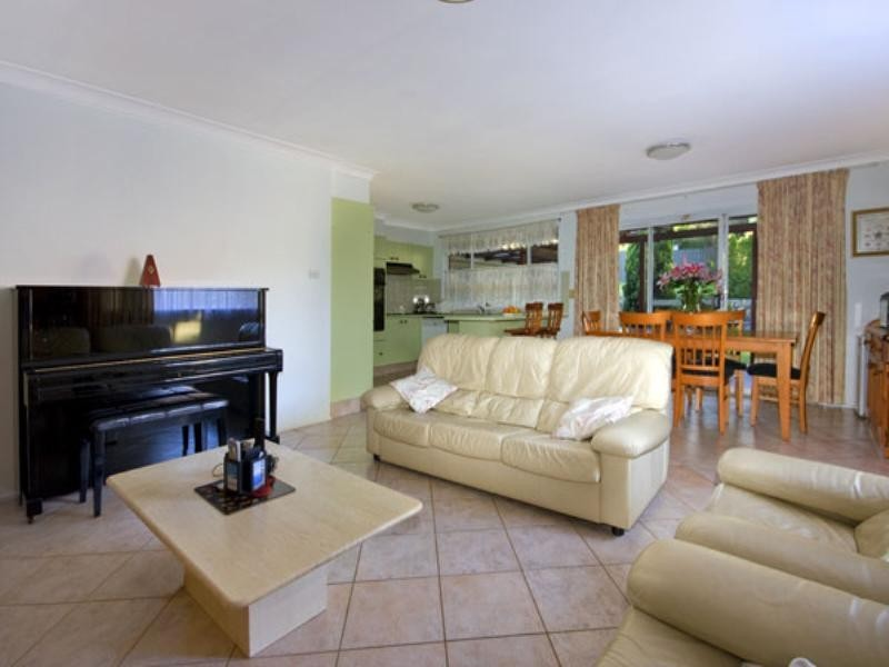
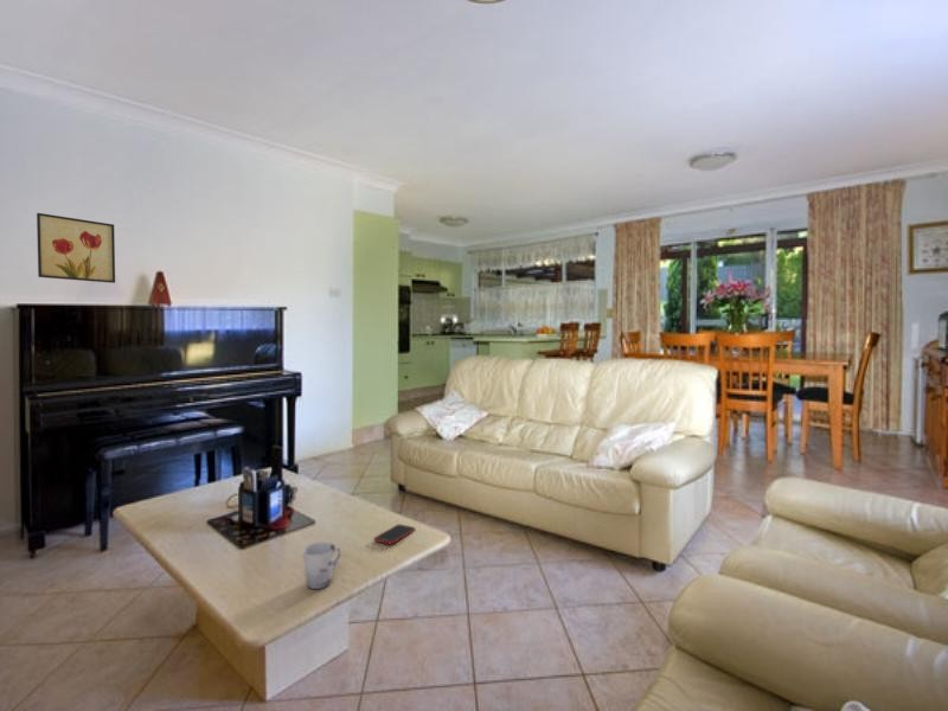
+ cup (324, 563)
+ wall art (77, 249)
+ cell phone (395, 533)
